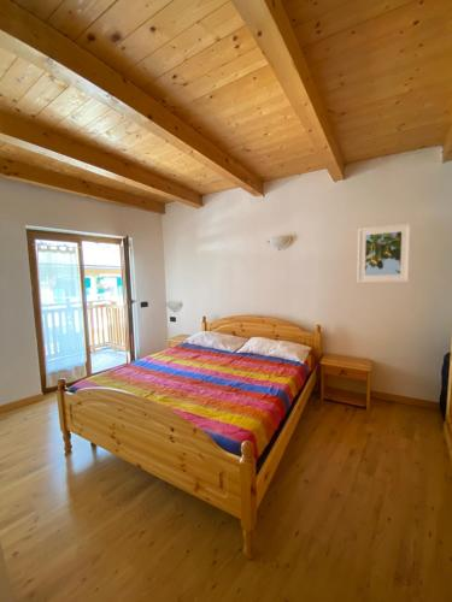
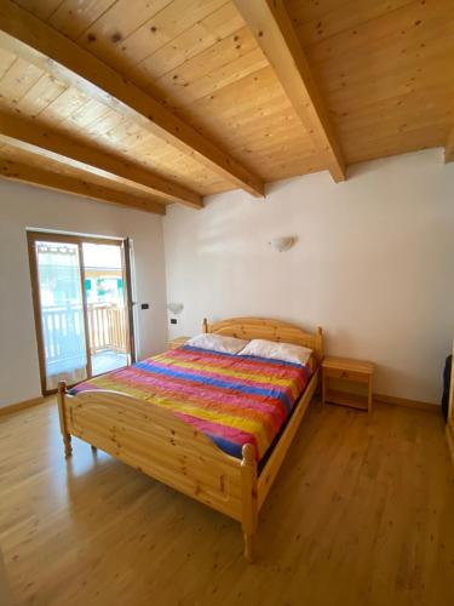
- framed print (382, 254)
